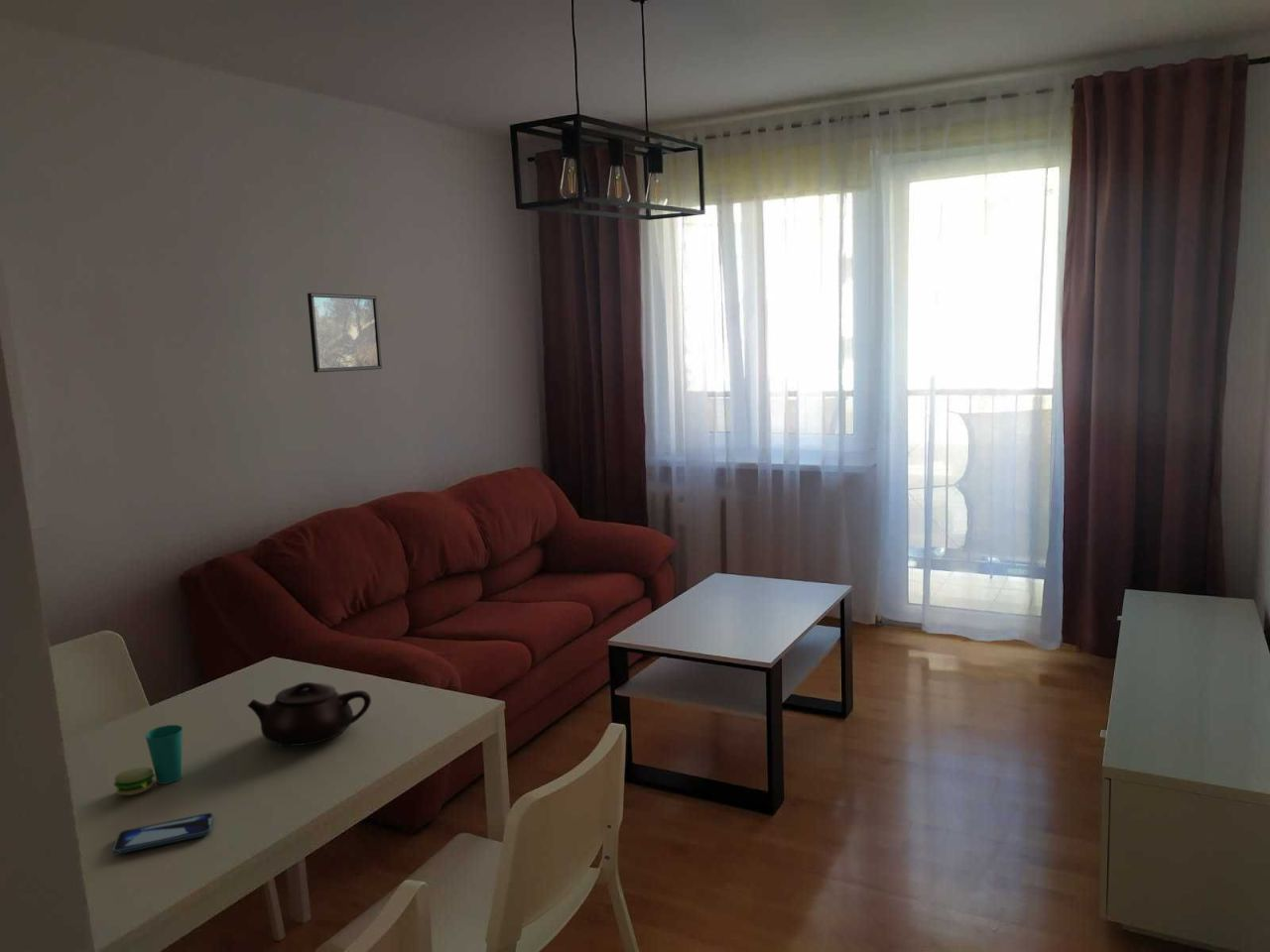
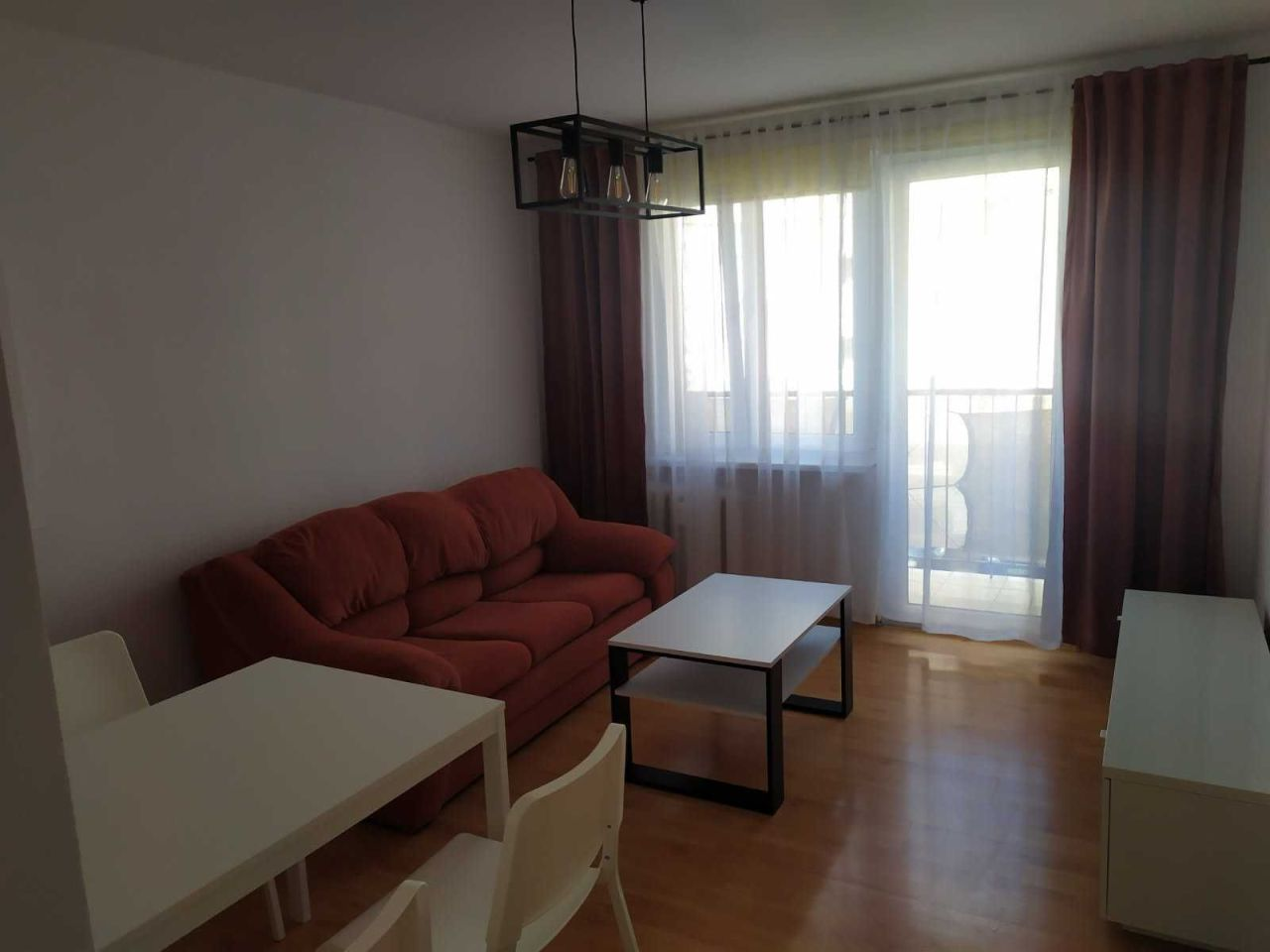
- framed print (346, 332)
- smartphone (165, 832)
- cup (152, 761)
- teapot (308, 709)
